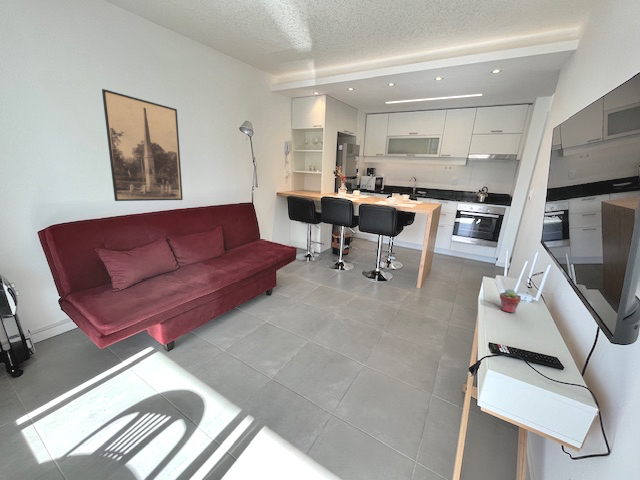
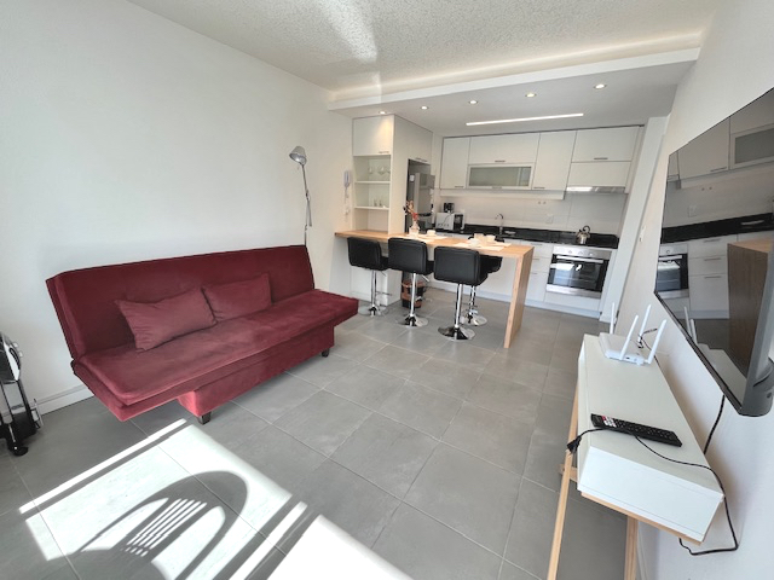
- potted succulent (509, 299)
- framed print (147, 152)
